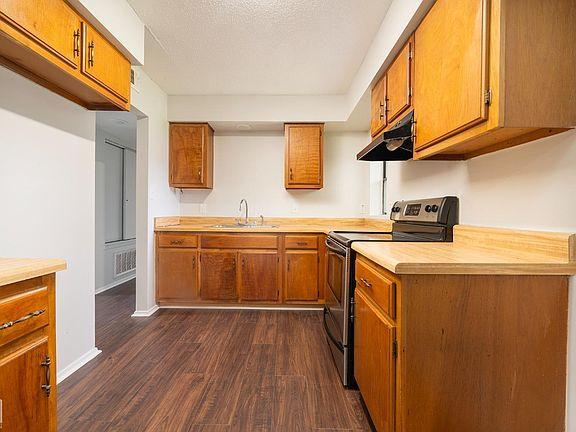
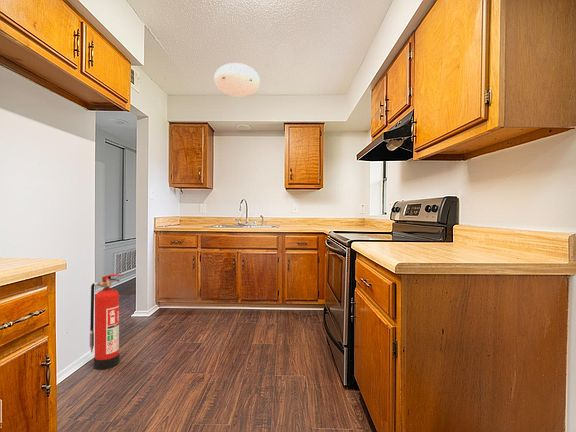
+ ceiling light (237, 80)
+ fire extinguisher (106, 319)
